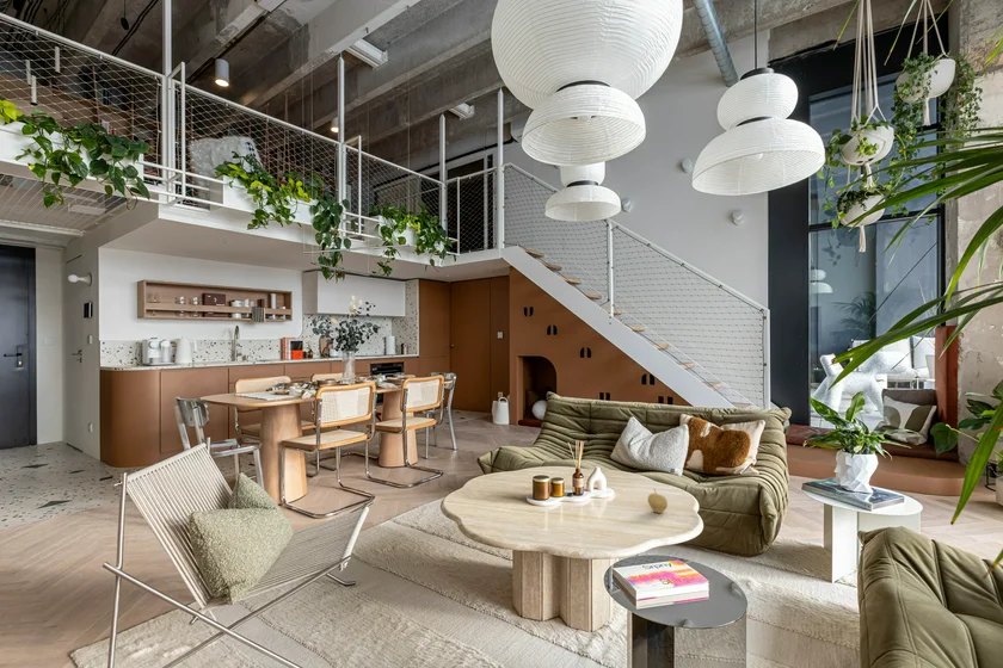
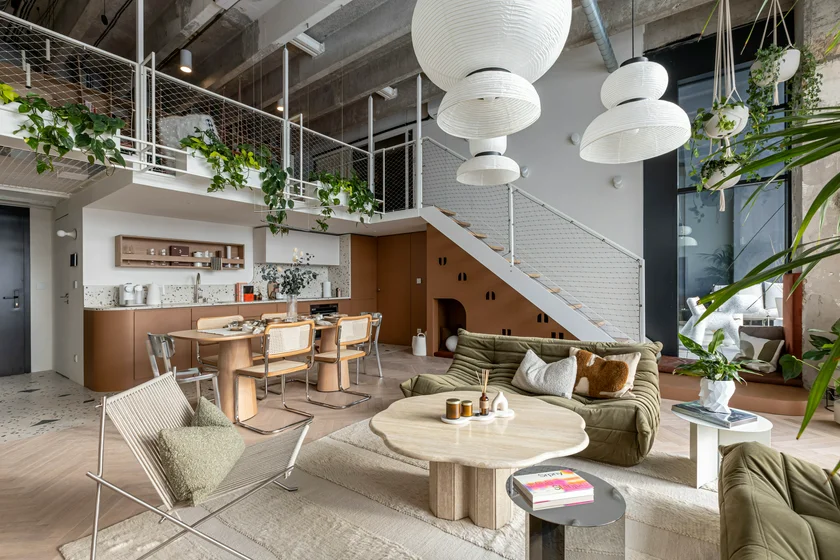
- fruit (657, 501)
